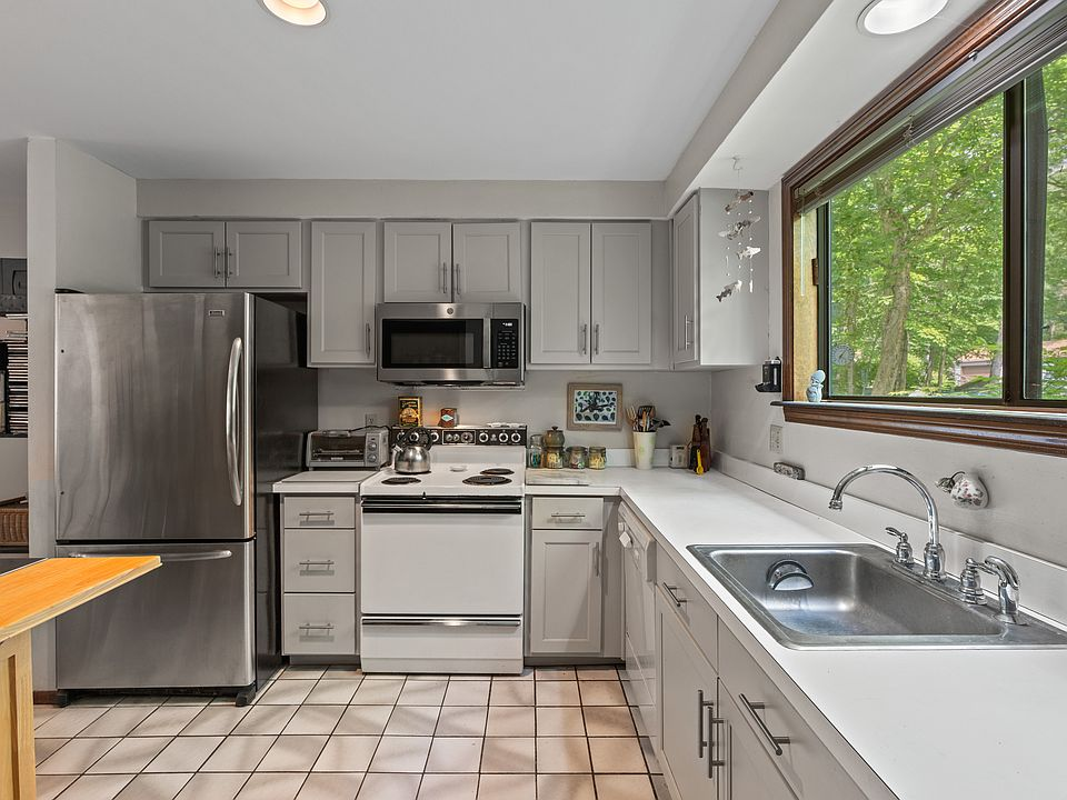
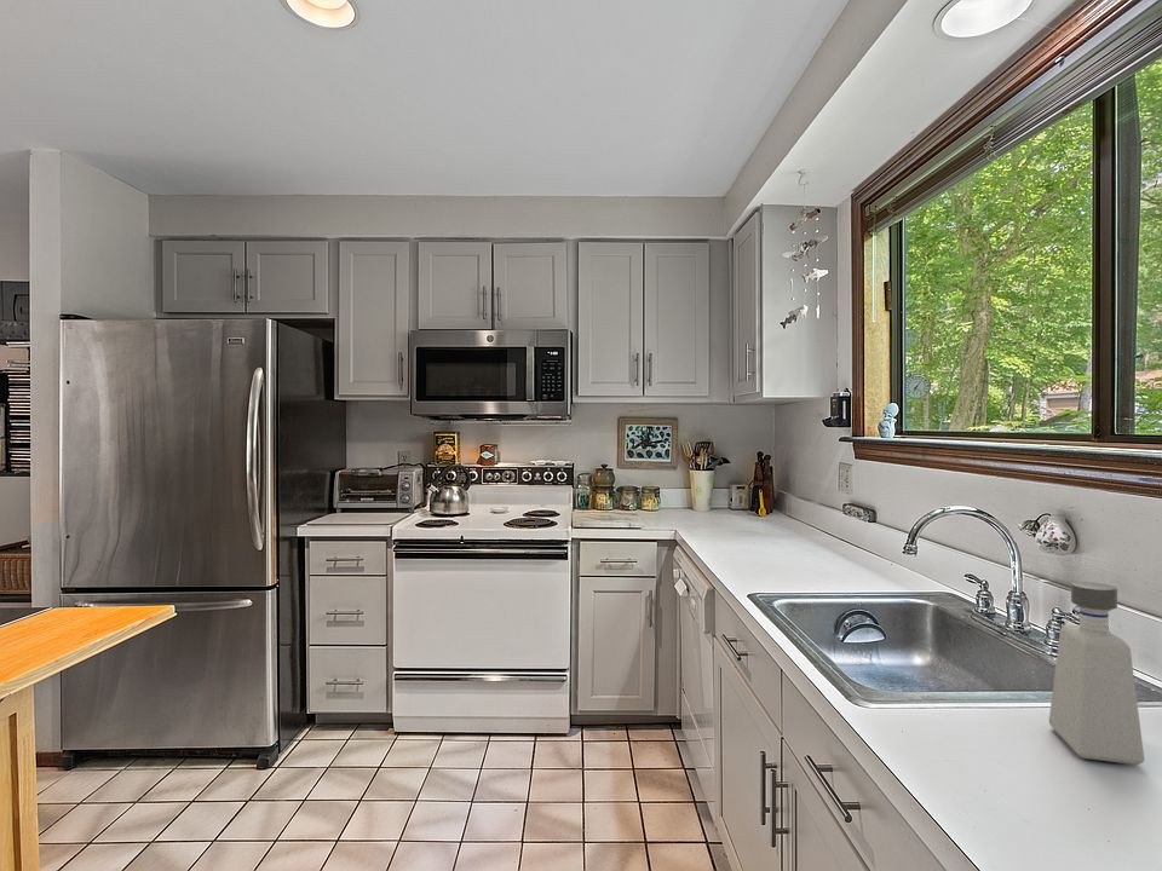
+ soap dispenser (1093, 665)
